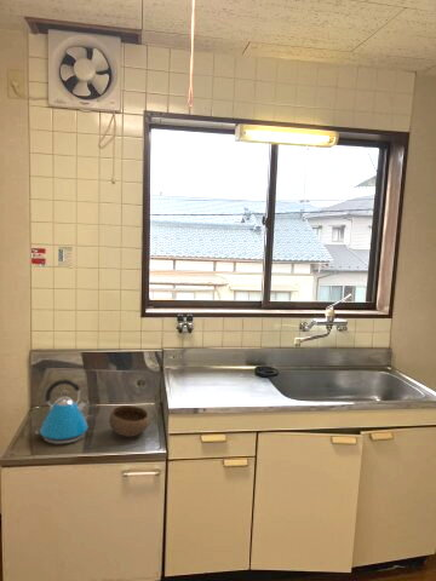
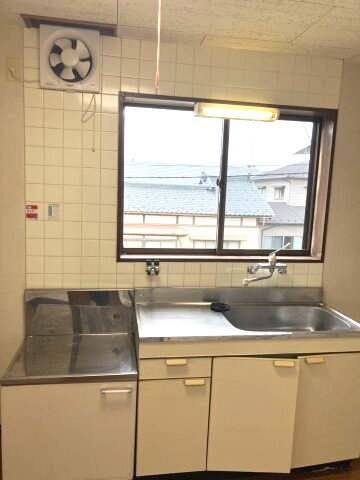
- bowl (128, 421)
- kettle (62, 407)
